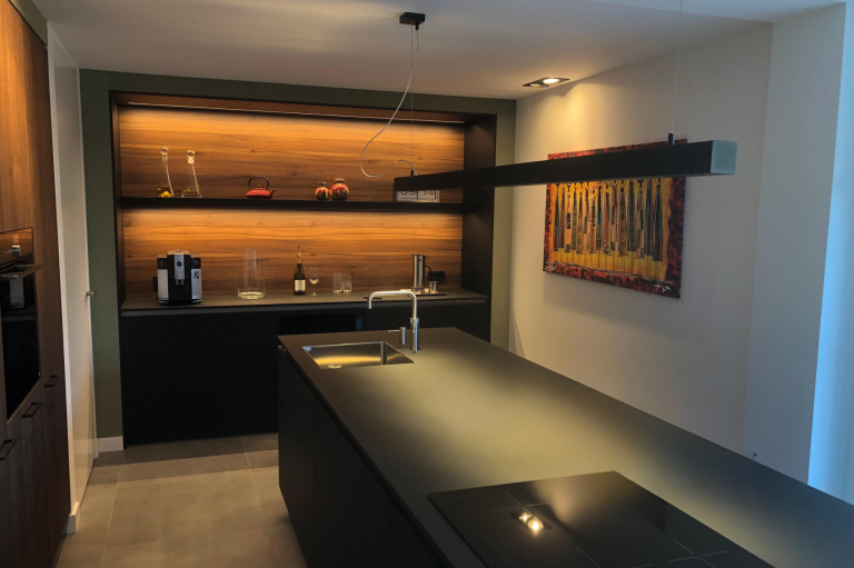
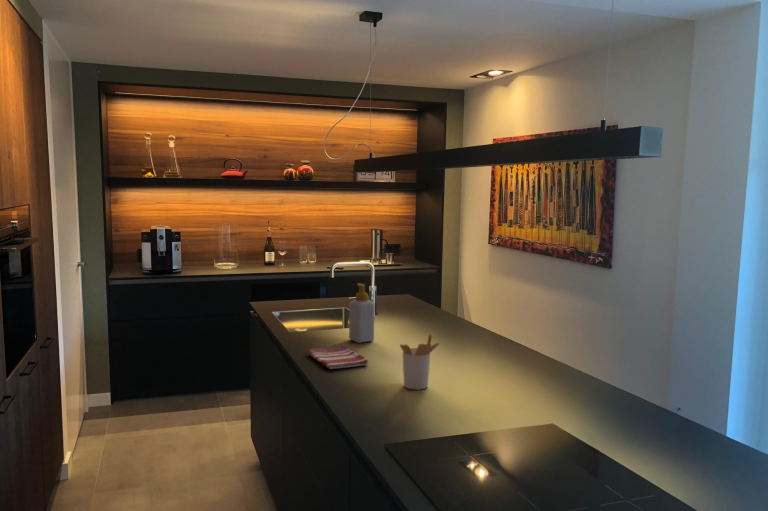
+ utensil holder (420, 362)
+ dish towel (337, 356)
+ soap bottle (361, 312)
